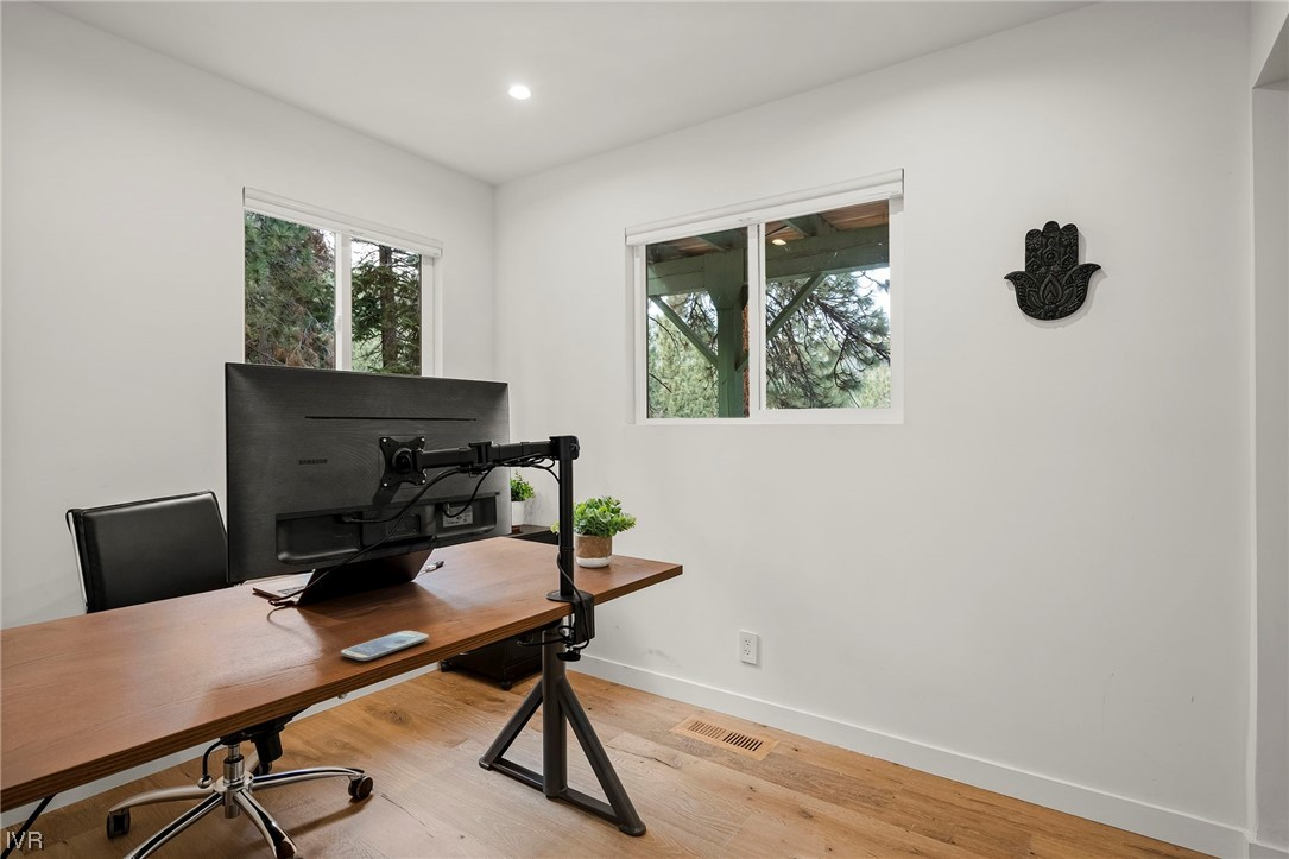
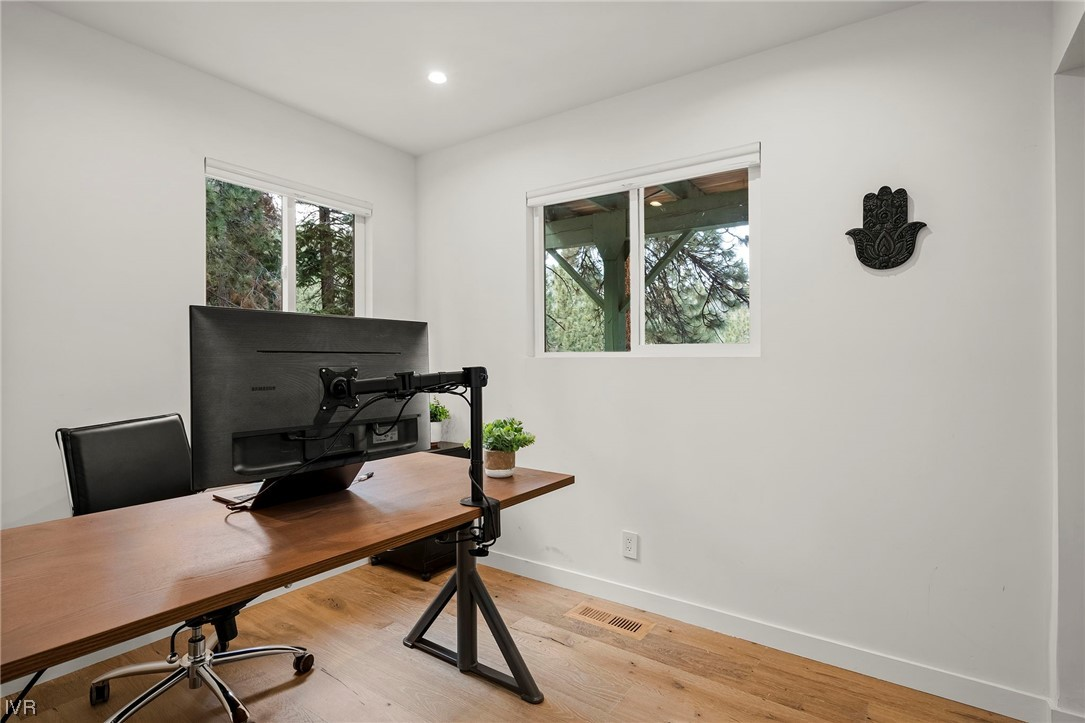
- smartphone (386, 644)
